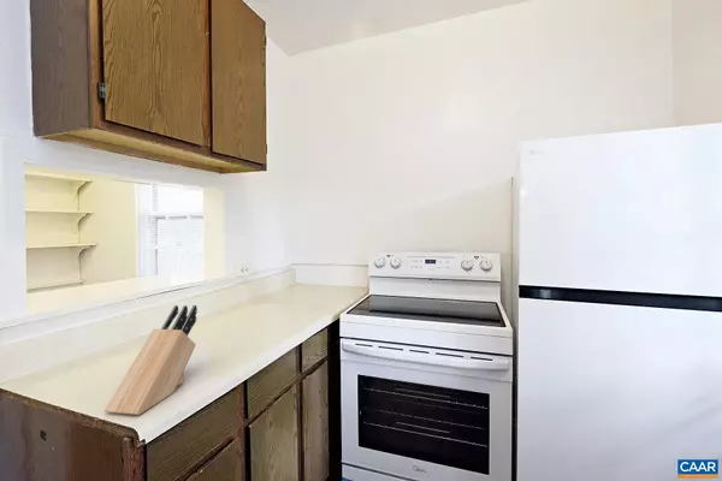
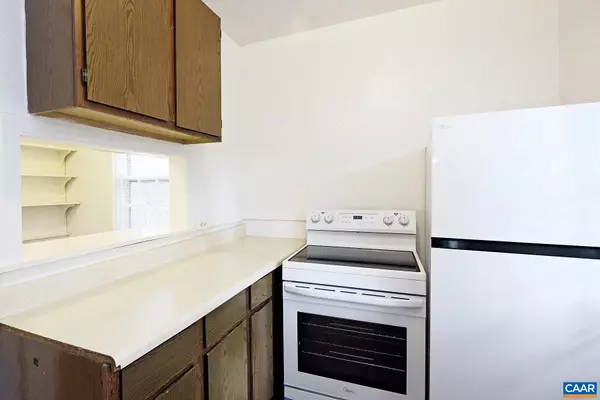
- knife block (160, 351)
